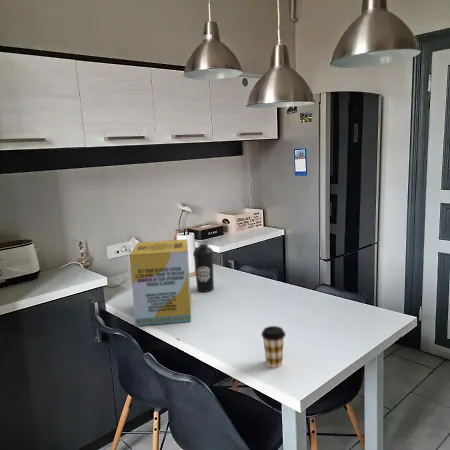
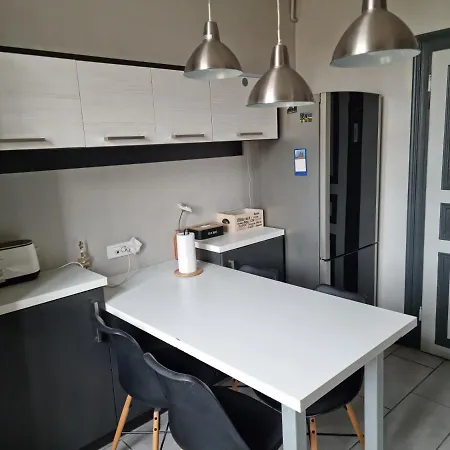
- water bottle (204, 267)
- cereal box (163, 279)
- coffee cup (273, 347)
